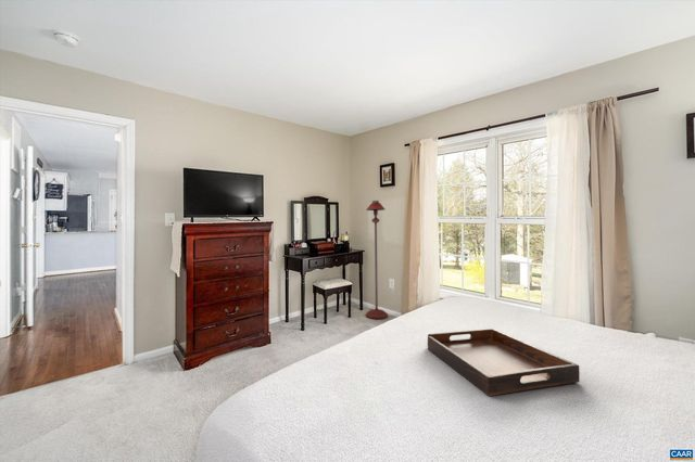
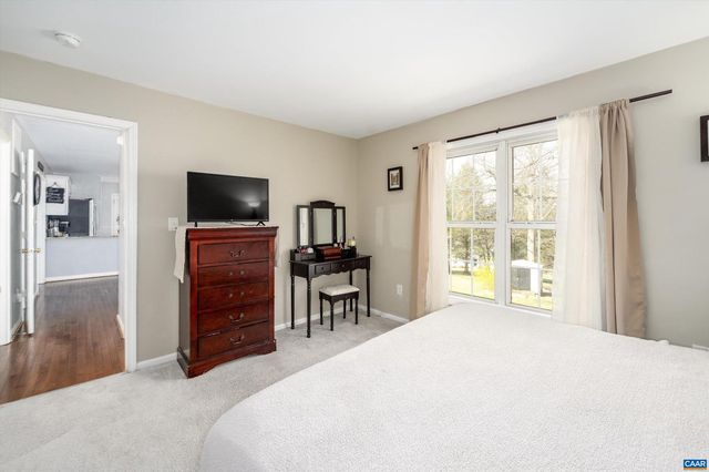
- floor lamp (376, 258)
- serving tray (491, 355)
